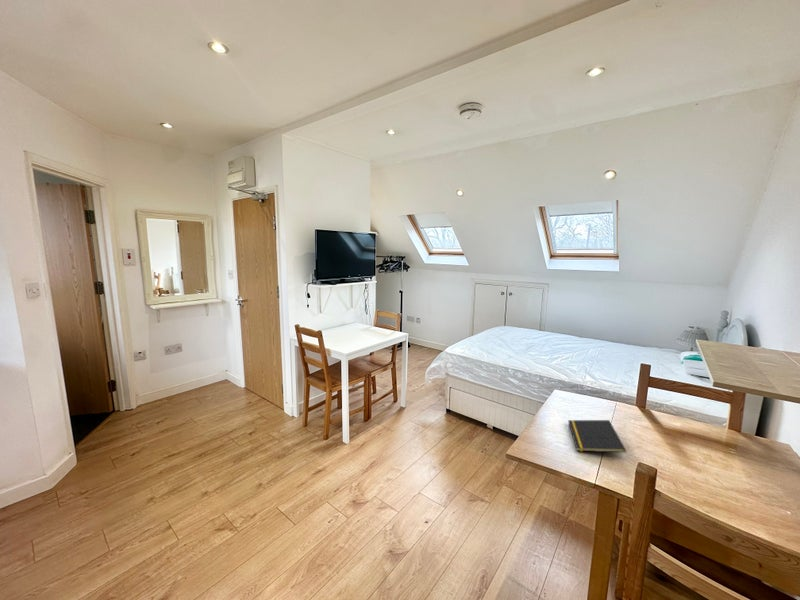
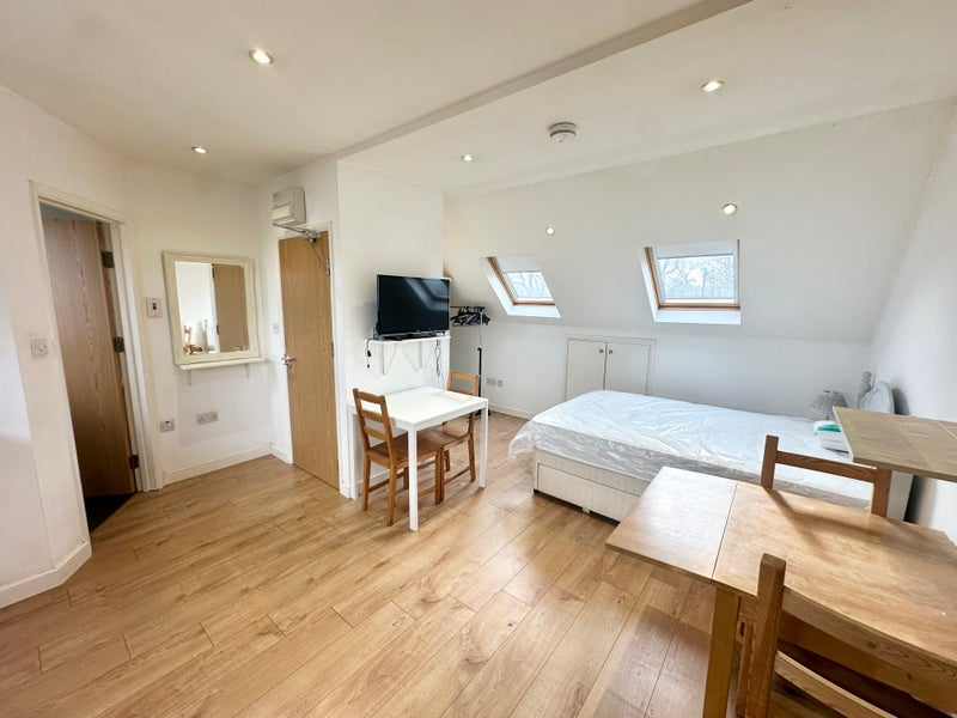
- notepad (594, 434)
